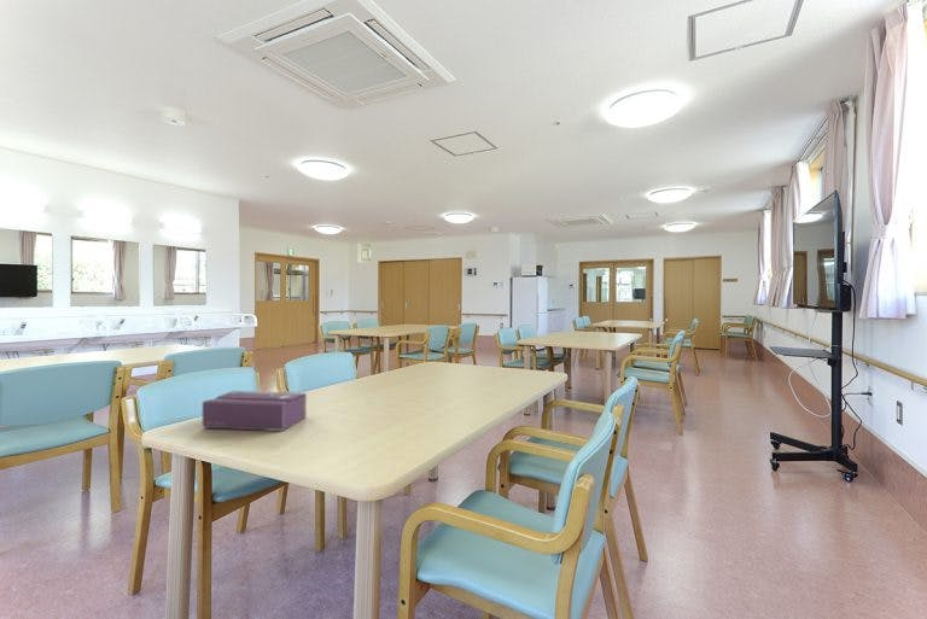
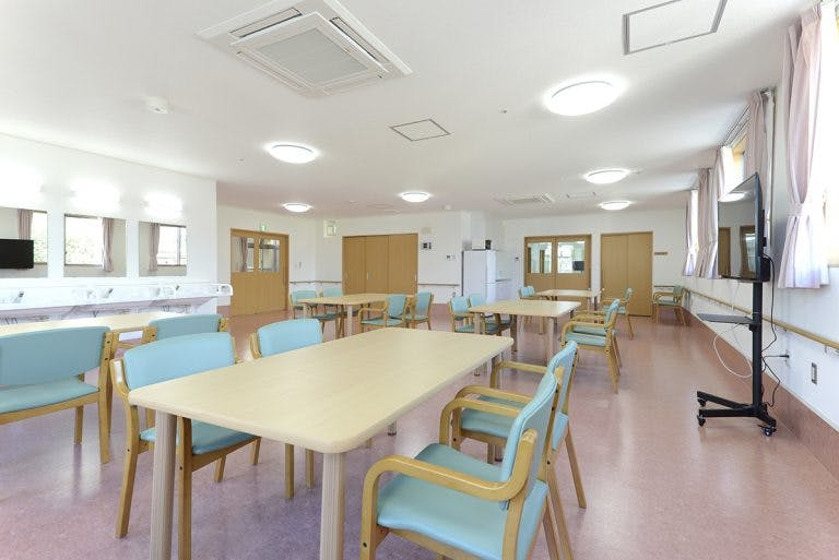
- tissue box (256, 409)
